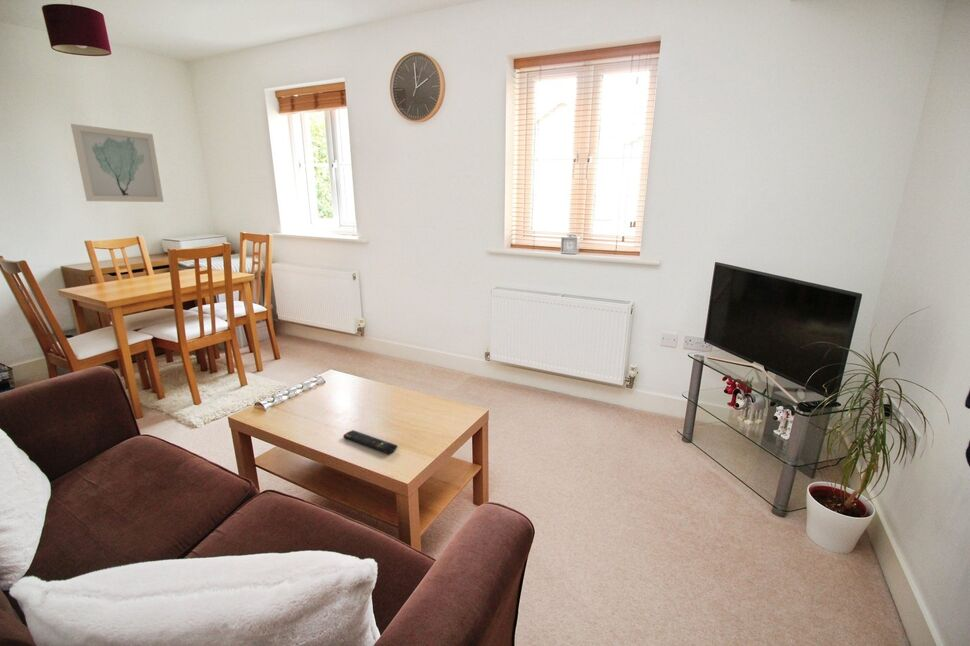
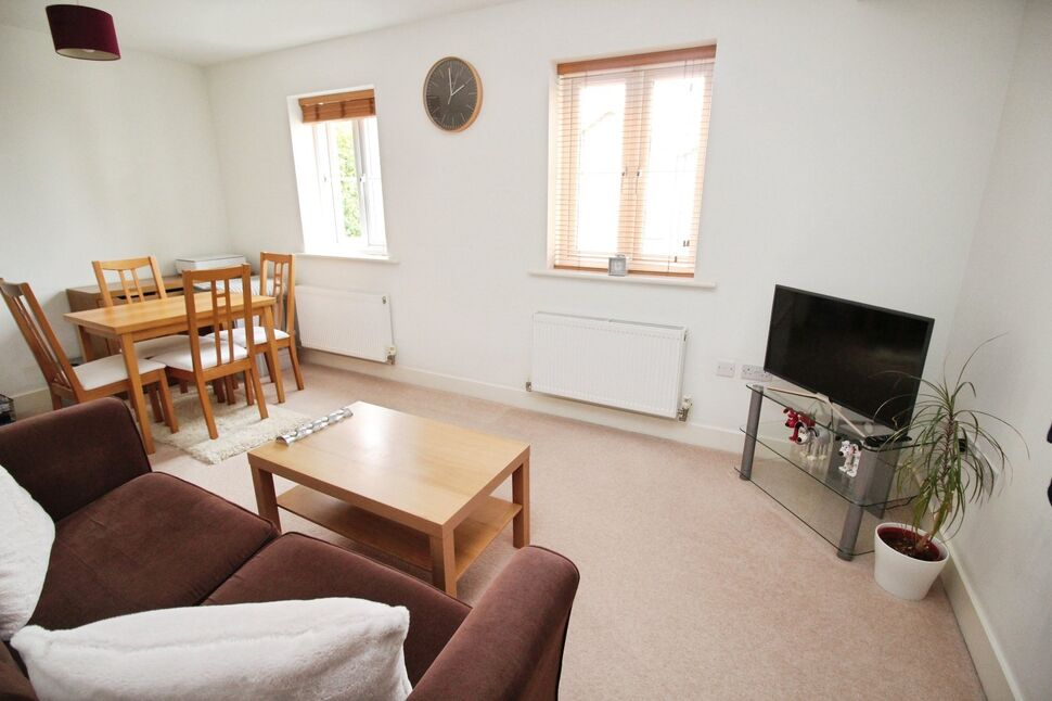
- wall art (121, 166)
- remote control (369, 441)
